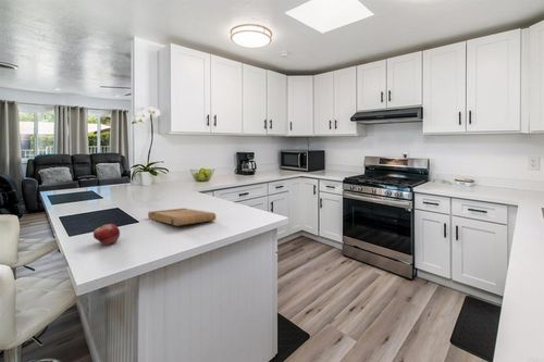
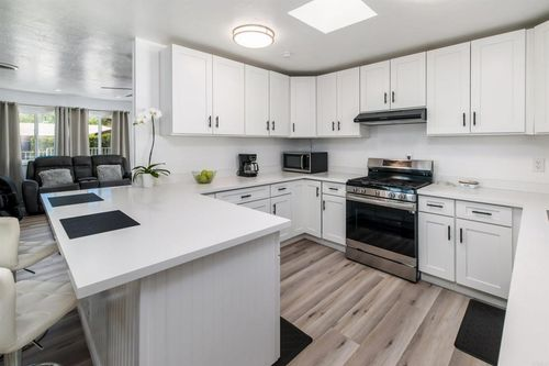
- fruit (107, 234)
- cutting board (181, 215)
